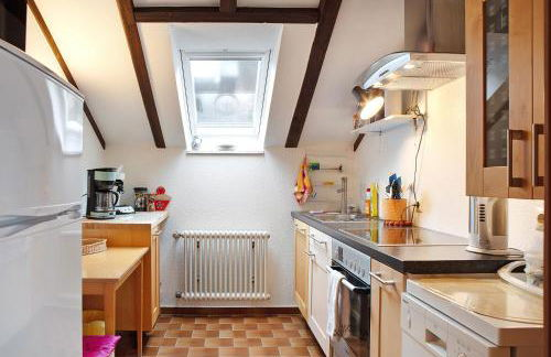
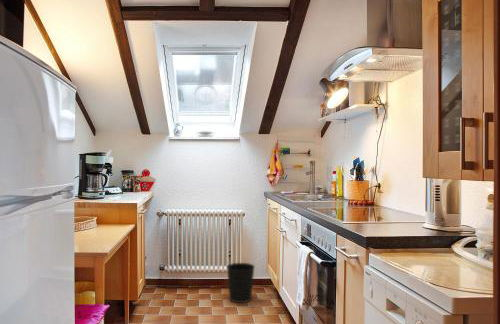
+ wastebasket (240, 282)
